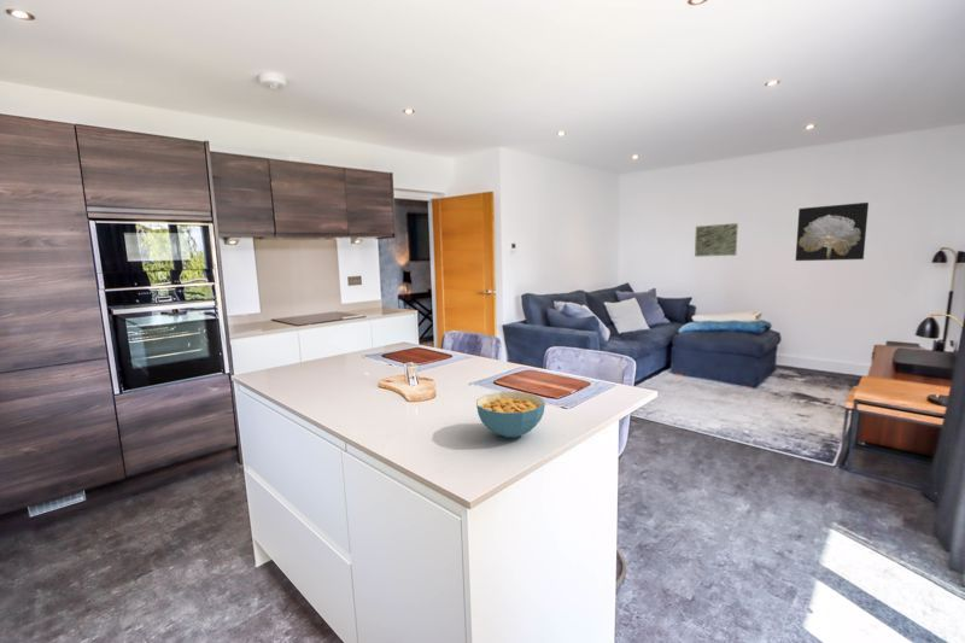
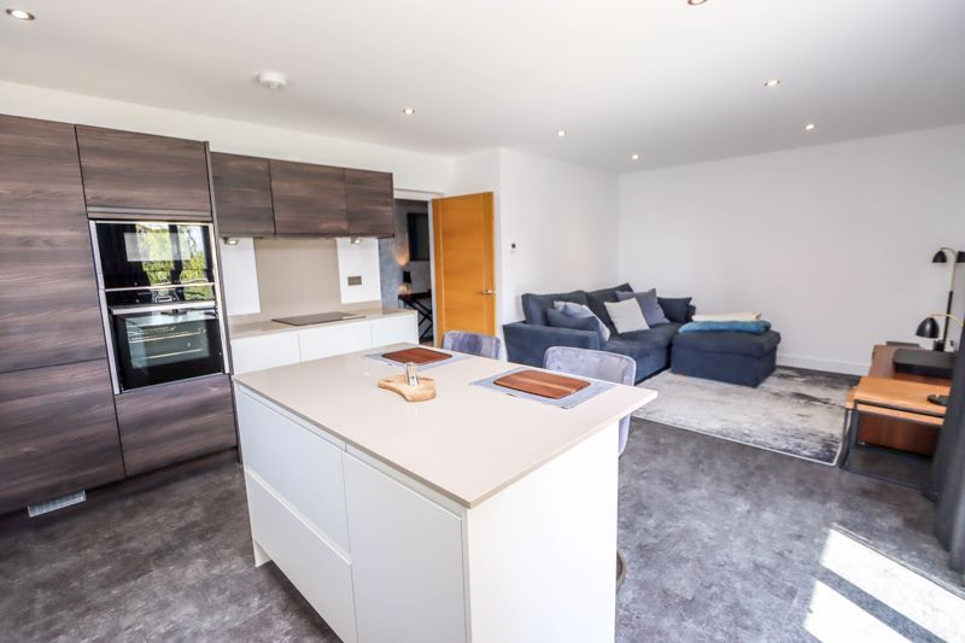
- wall art (830, 233)
- wall art (715, 240)
- cereal bowl (510, 417)
